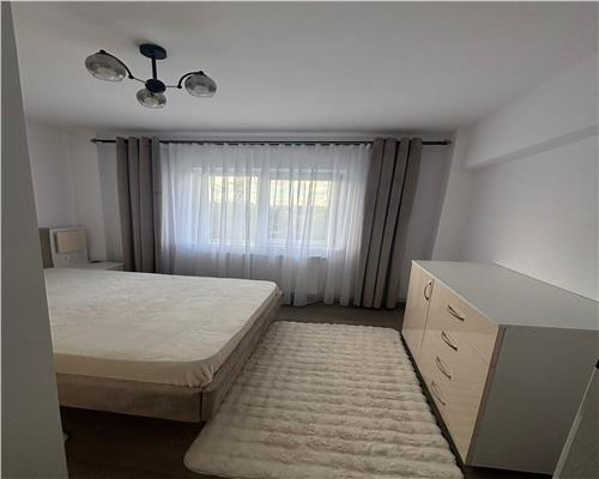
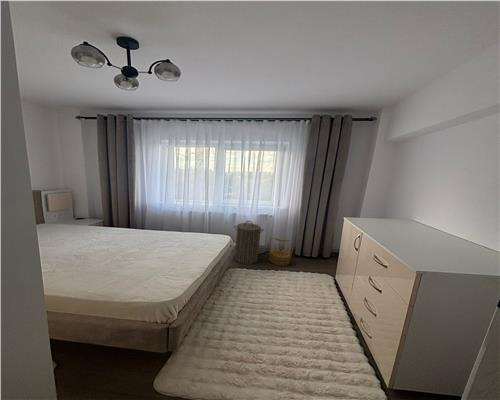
+ basket (280, 250)
+ laundry hamper (247, 240)
